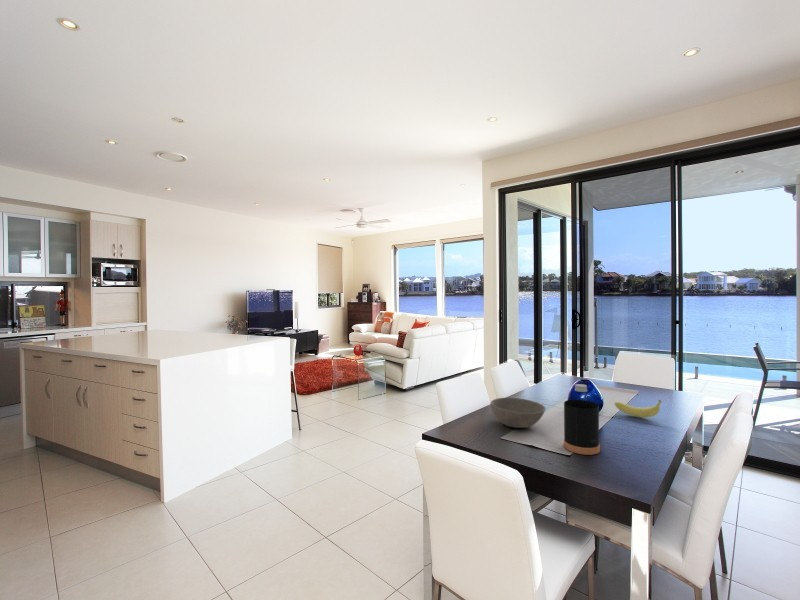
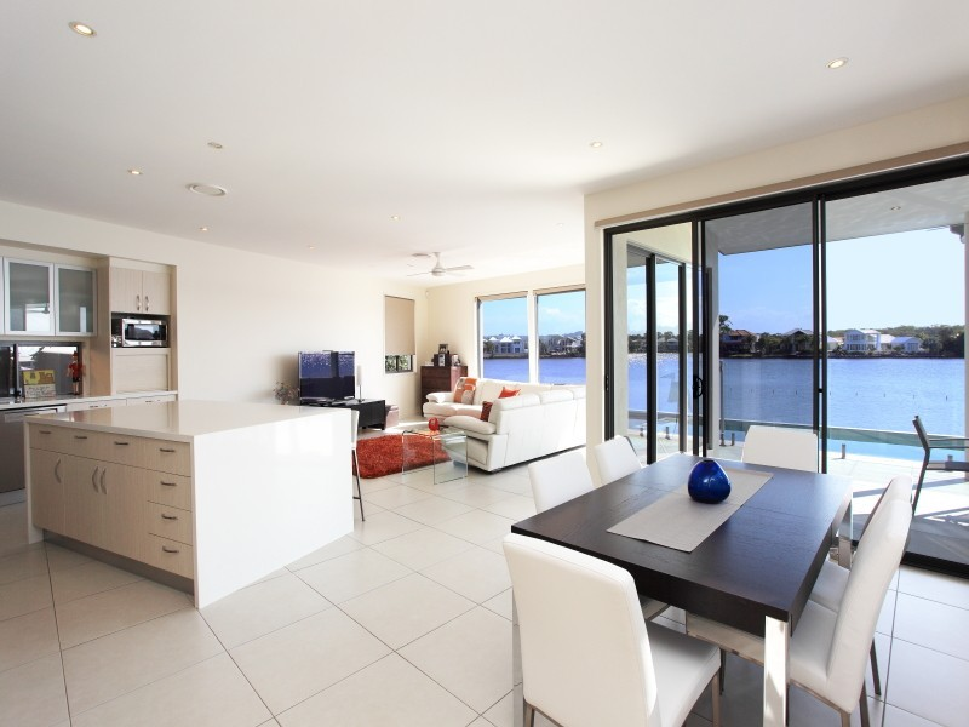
- fruit (637, 407)
- bowl (517, 414)
- bottle (581, 416)
